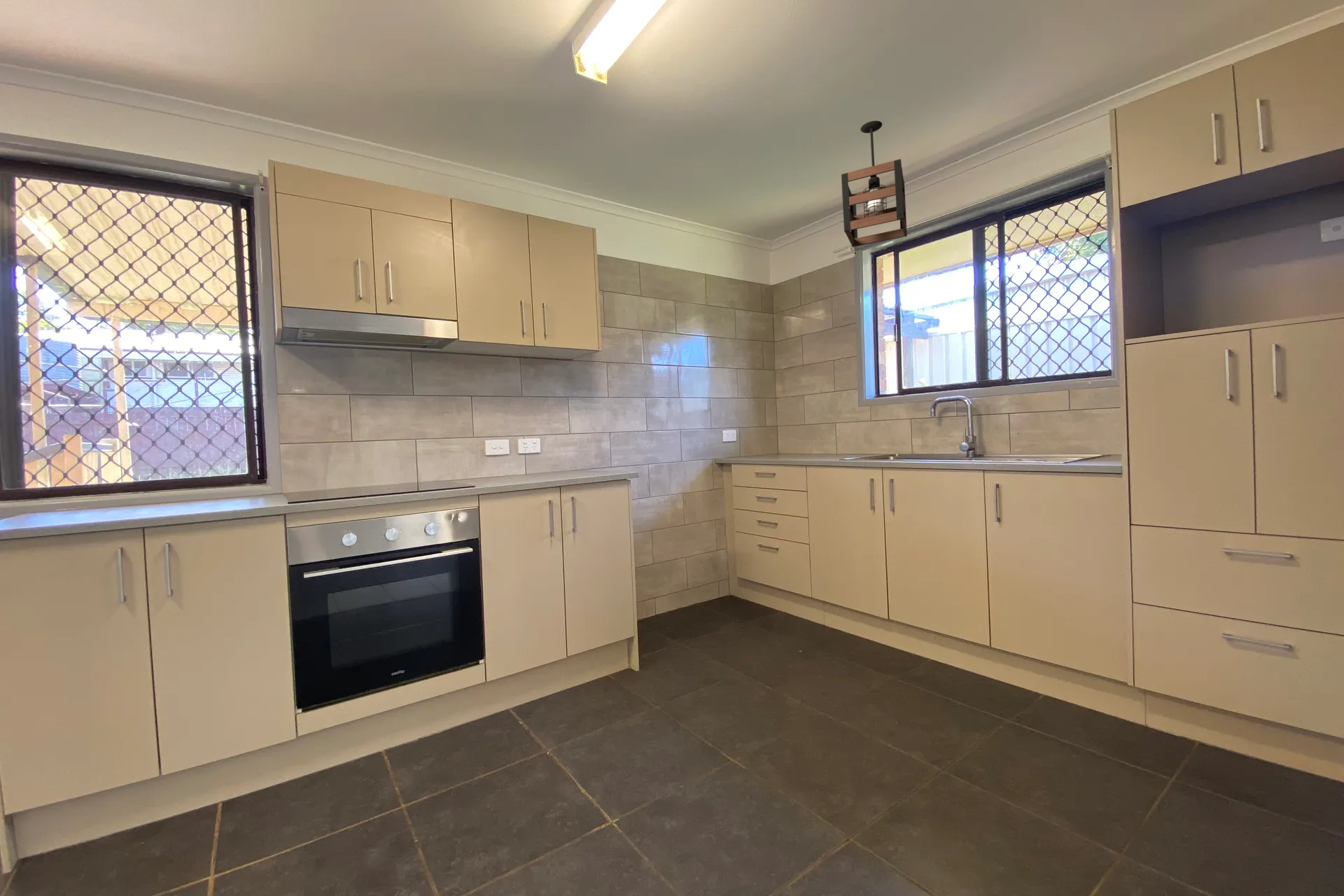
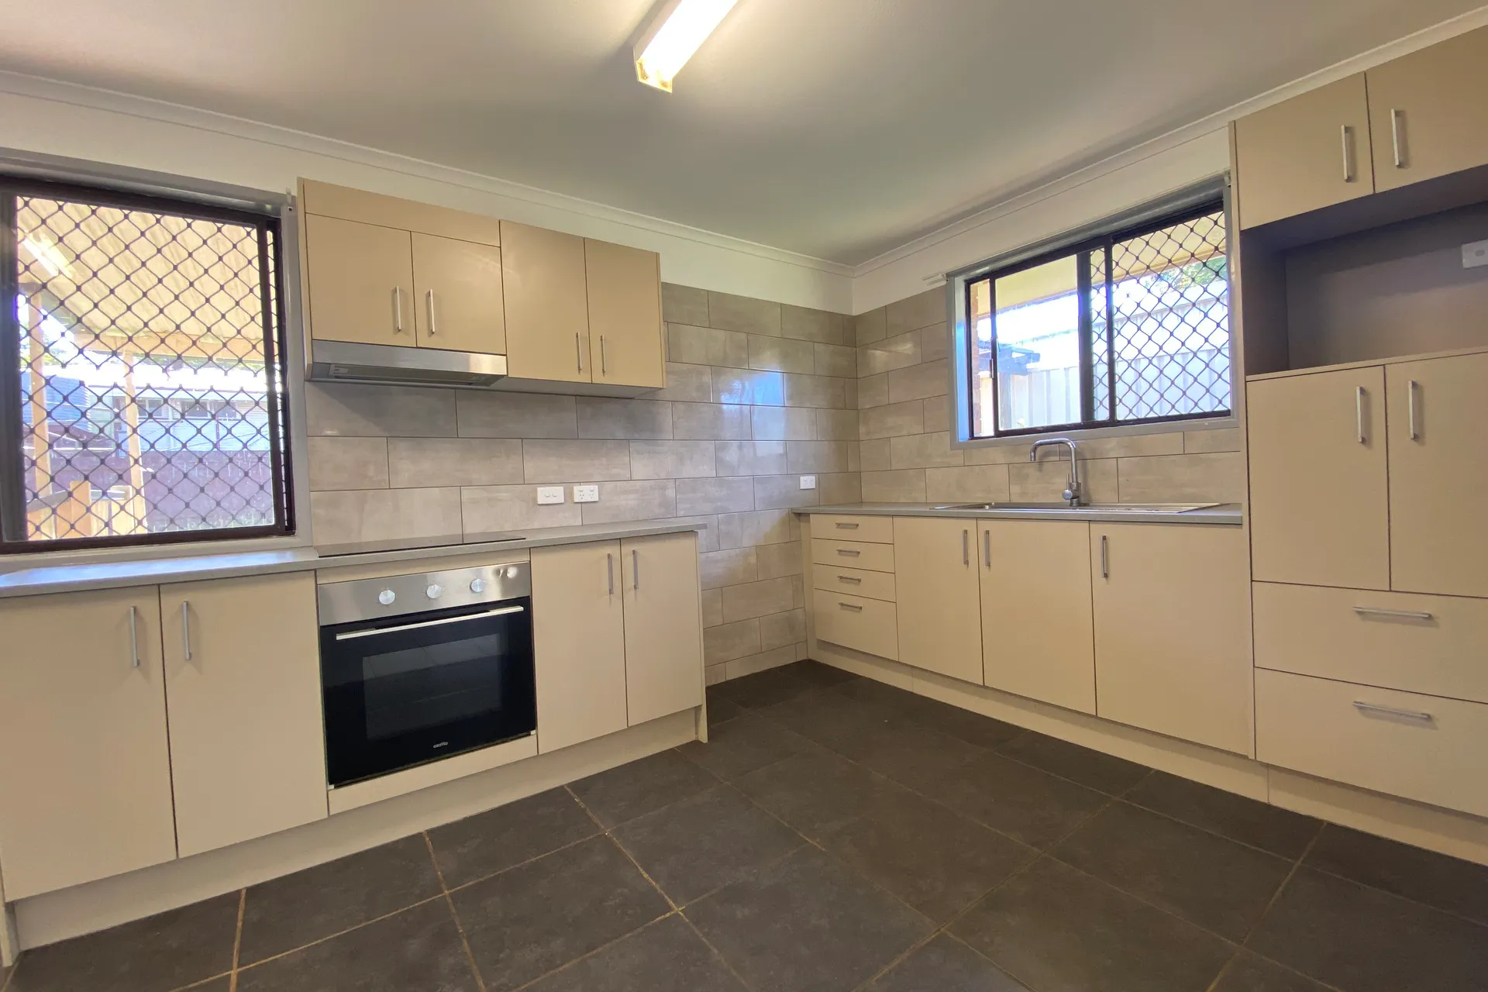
- pendant light (874, 180)
